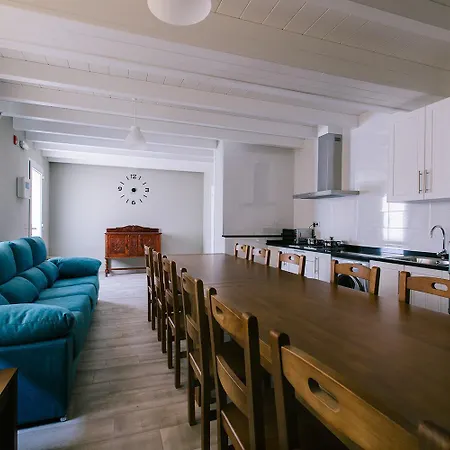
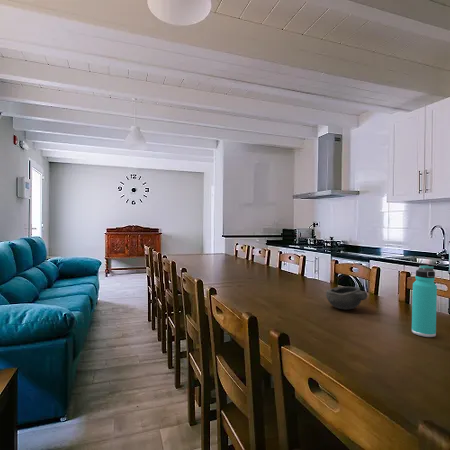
+ bowl (345, 298)
+ thermos bottle (424, 299)
